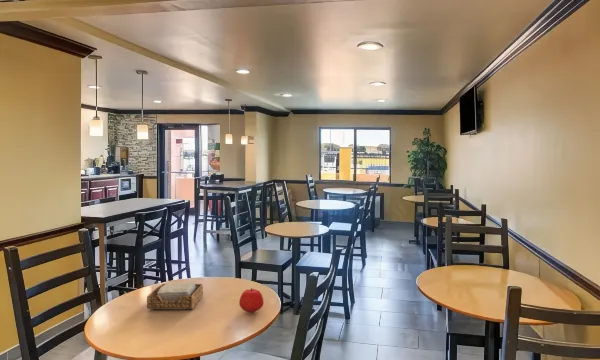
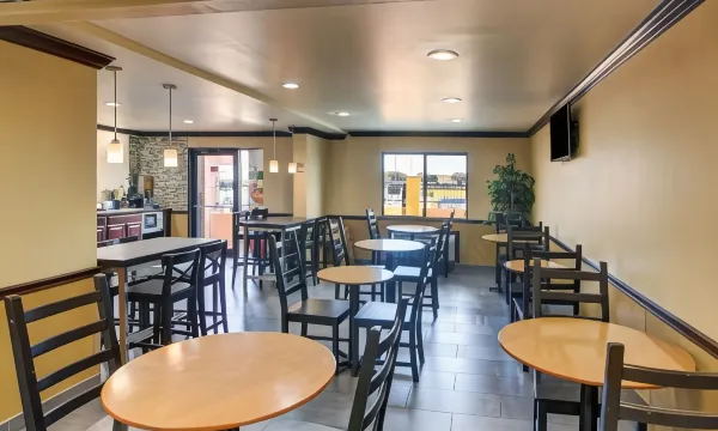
- apple (251, 299)
- napkin holder (176, 293)
